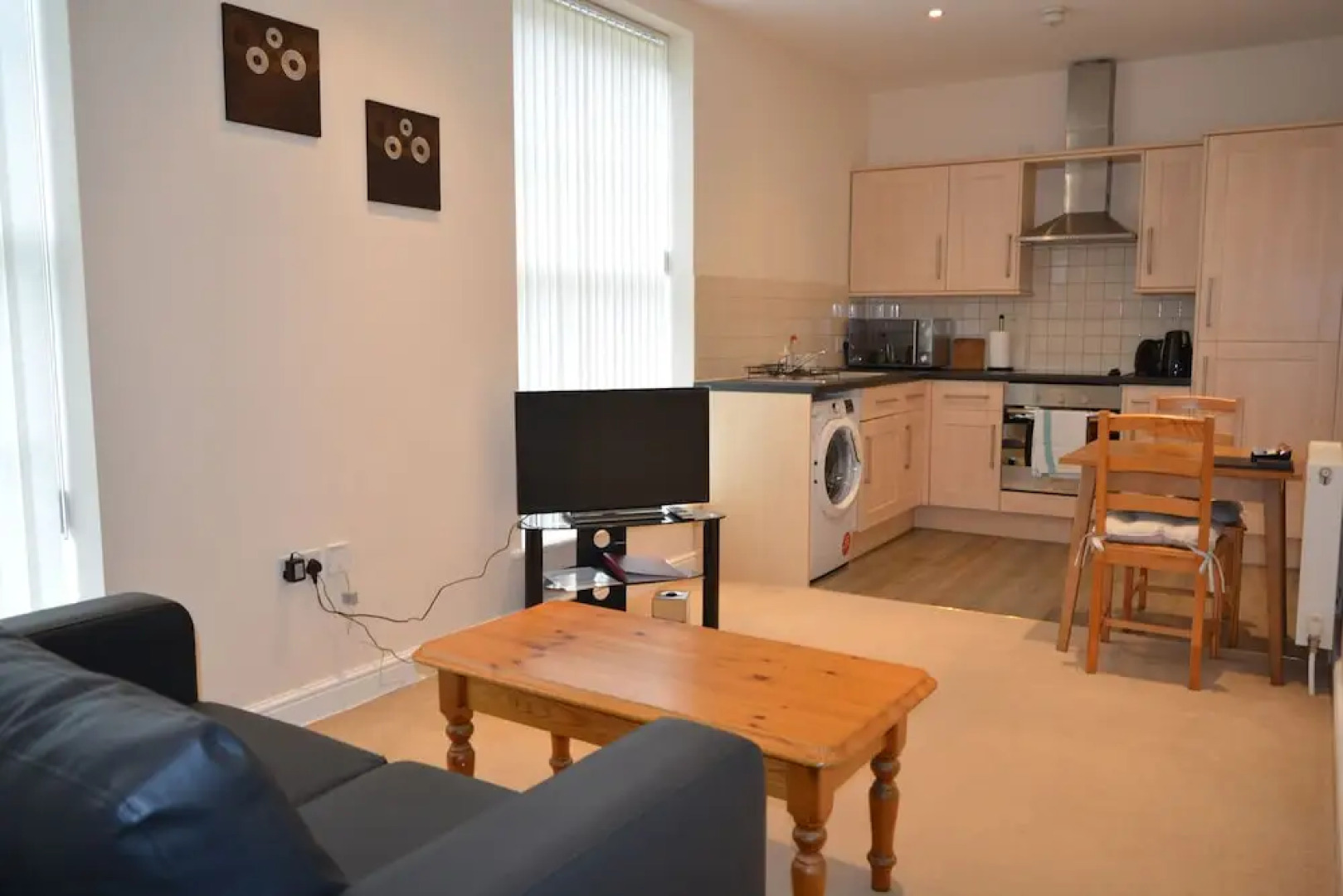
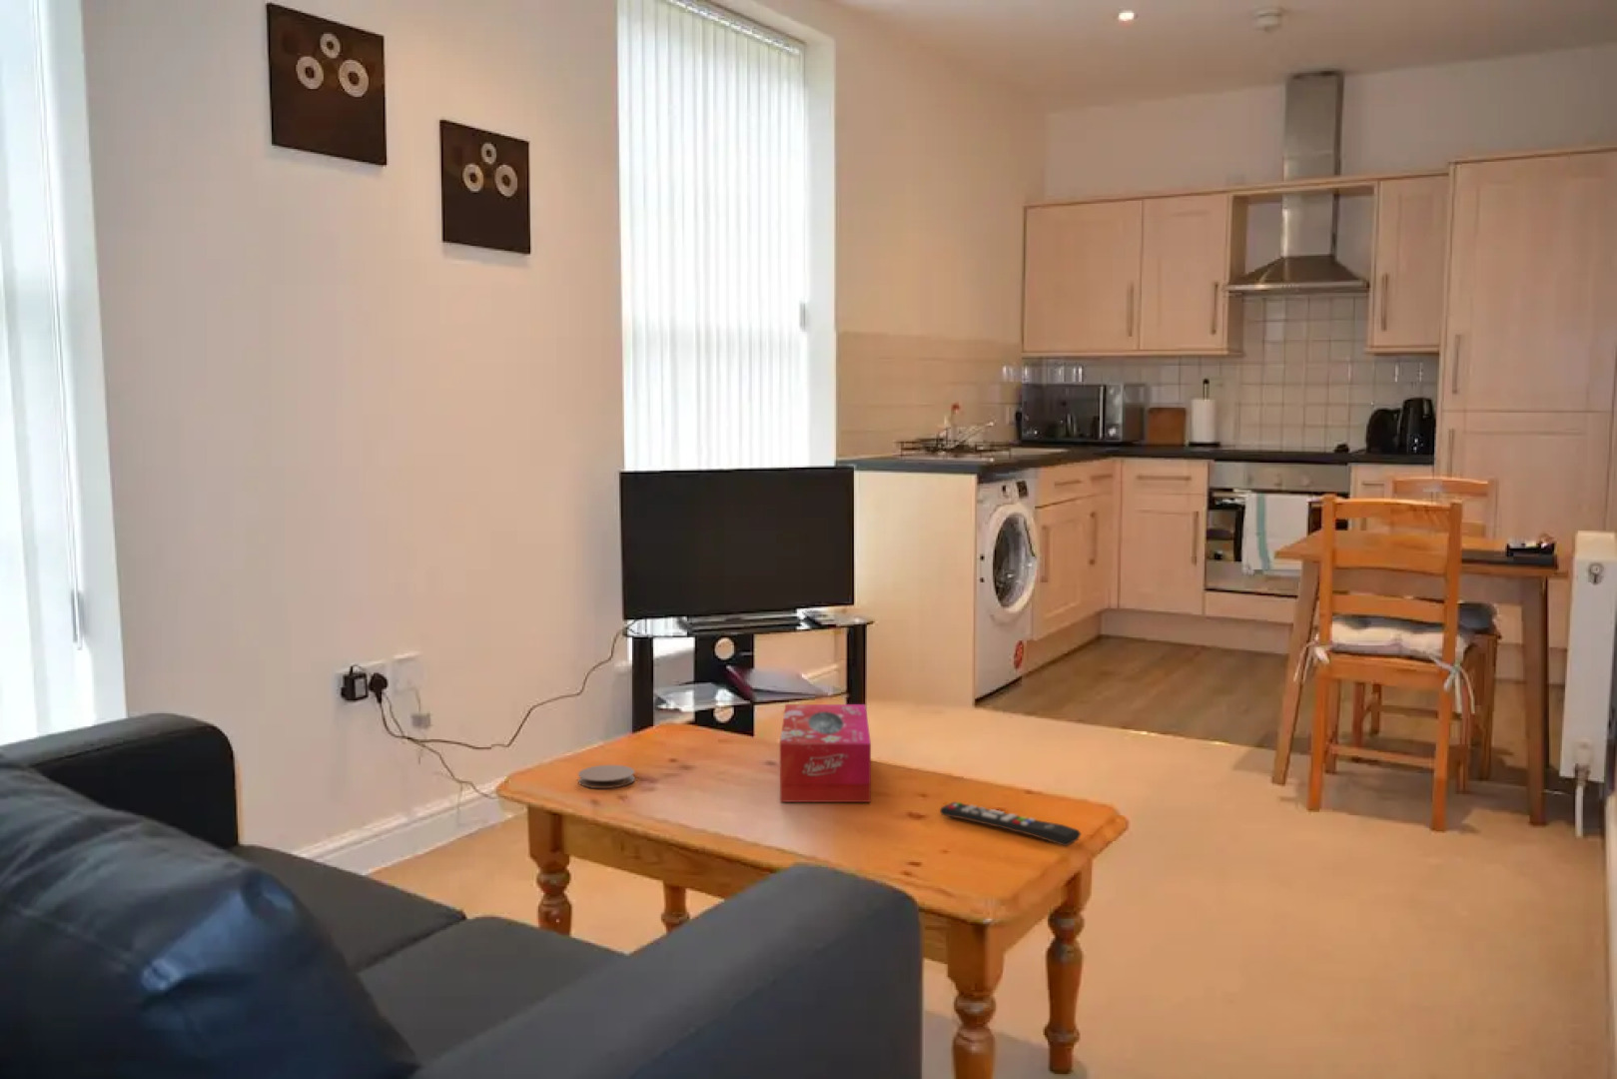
+ tissue box (825, 749)
+ coaster (607, 777)
+ remote control (1008, 822)
